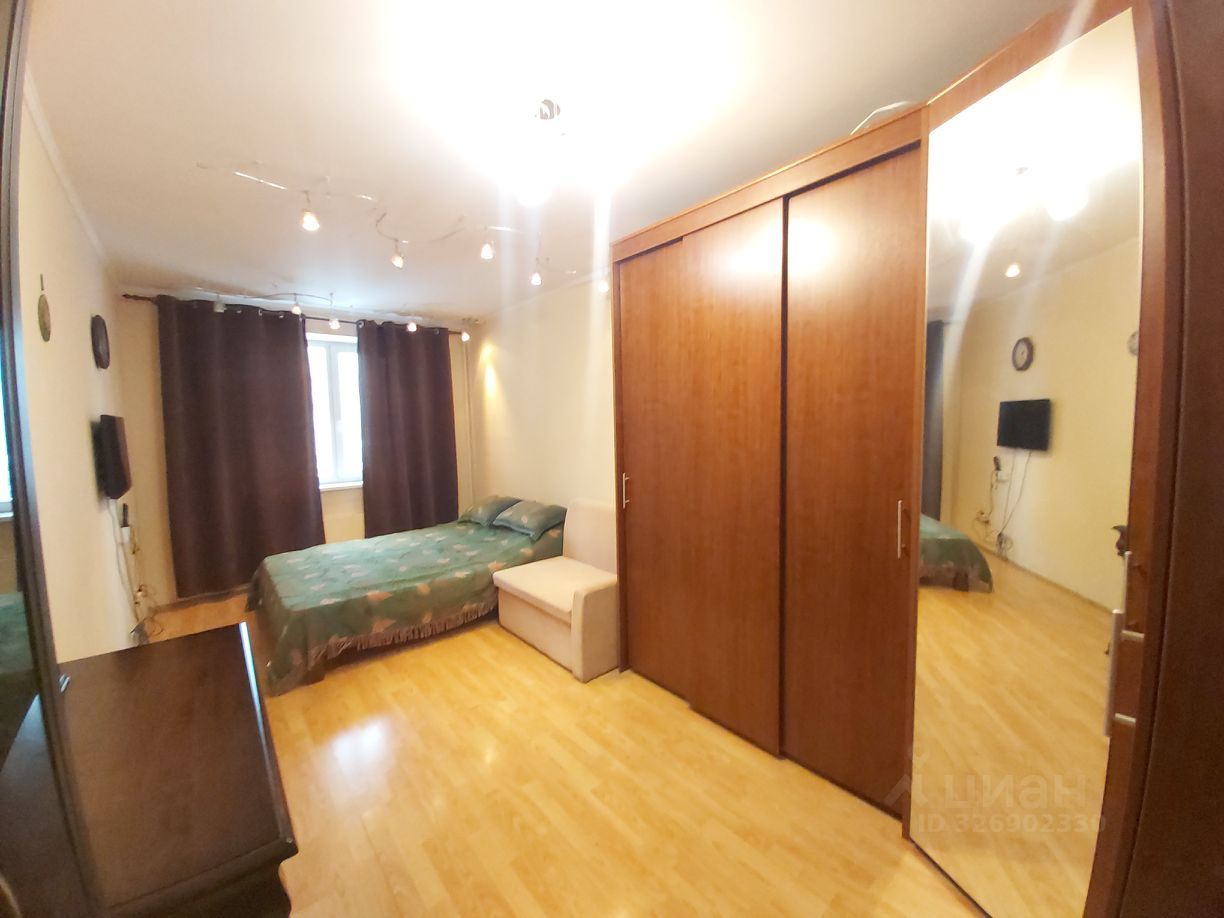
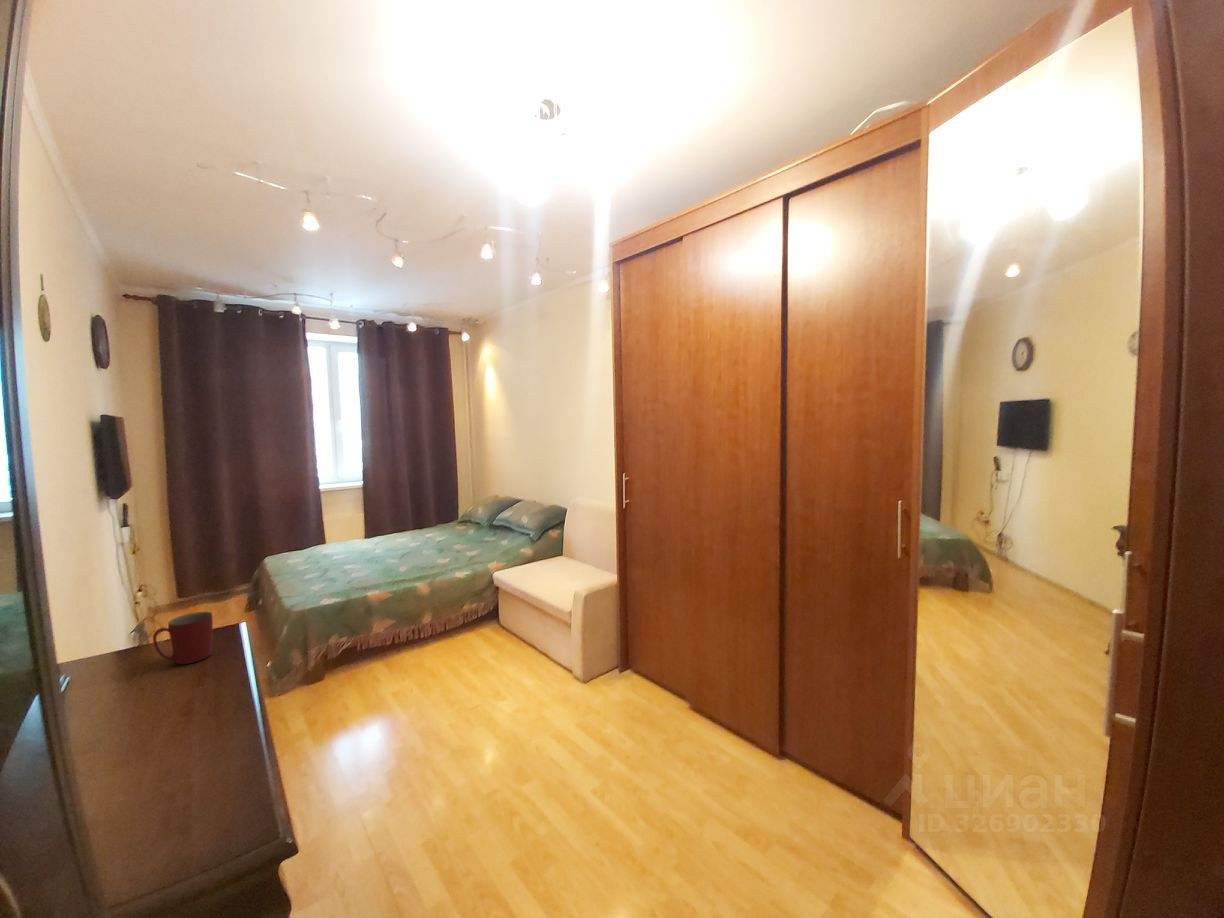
+ mug (184, 640)
